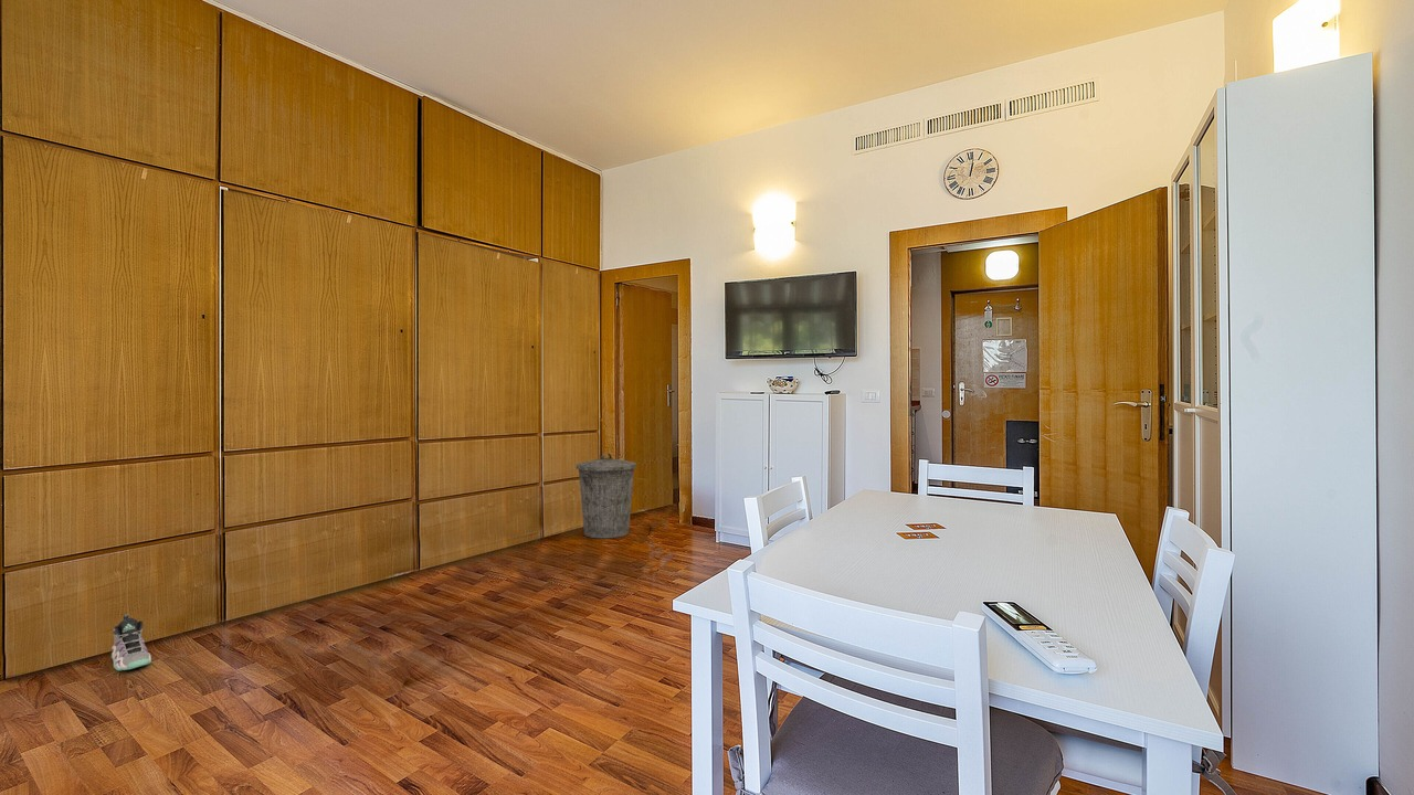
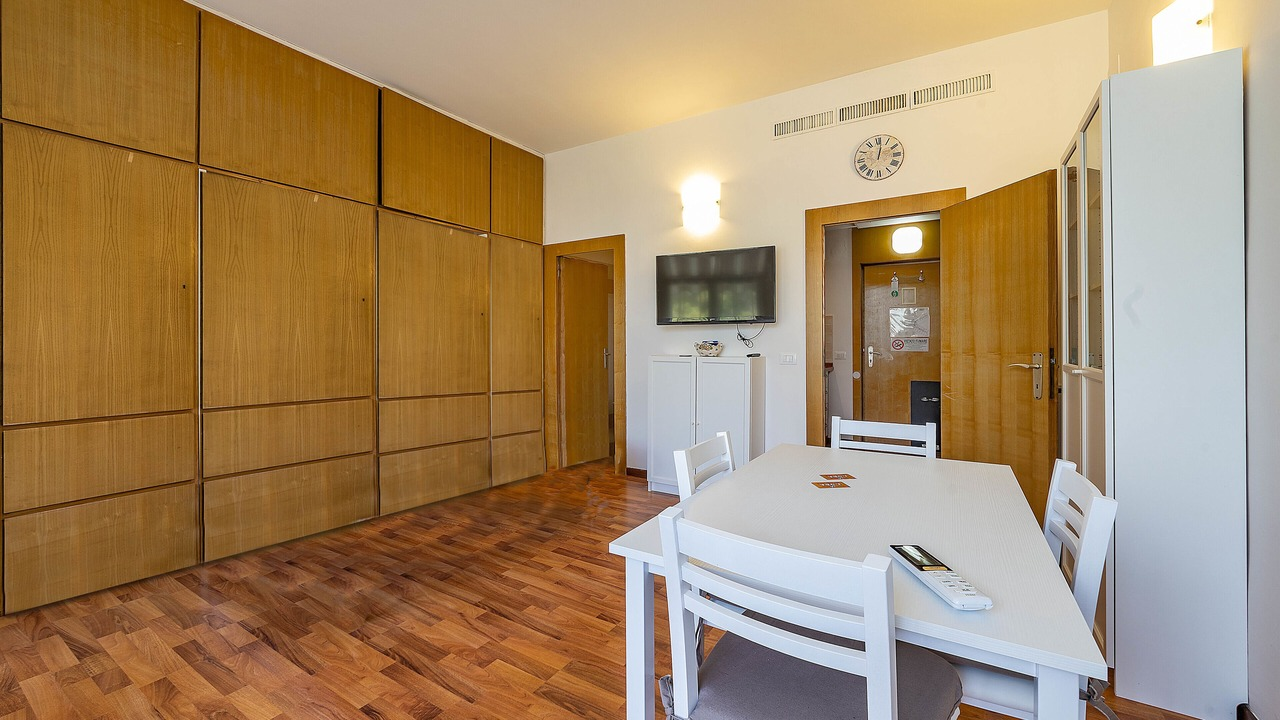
- trash can (605, 492)
- sneaker (128, 638)
